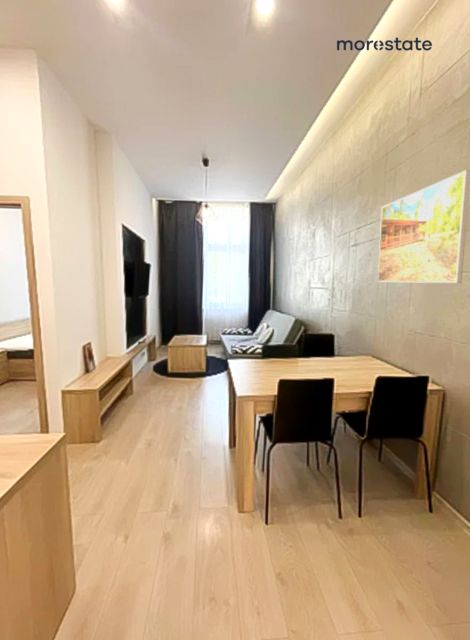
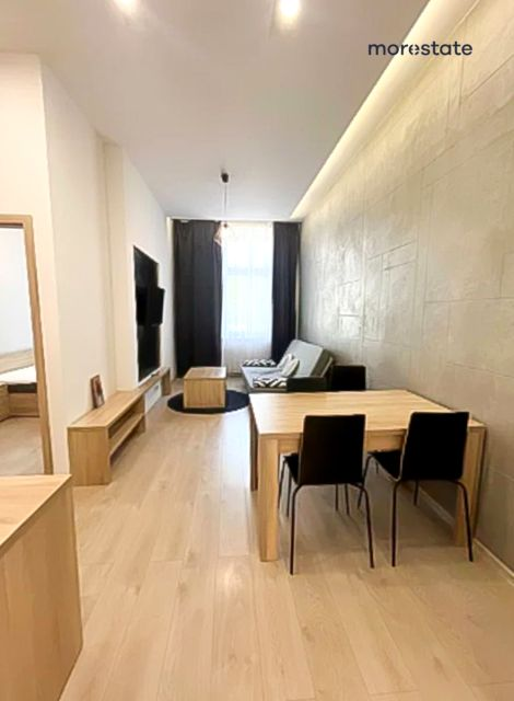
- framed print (414, 238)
